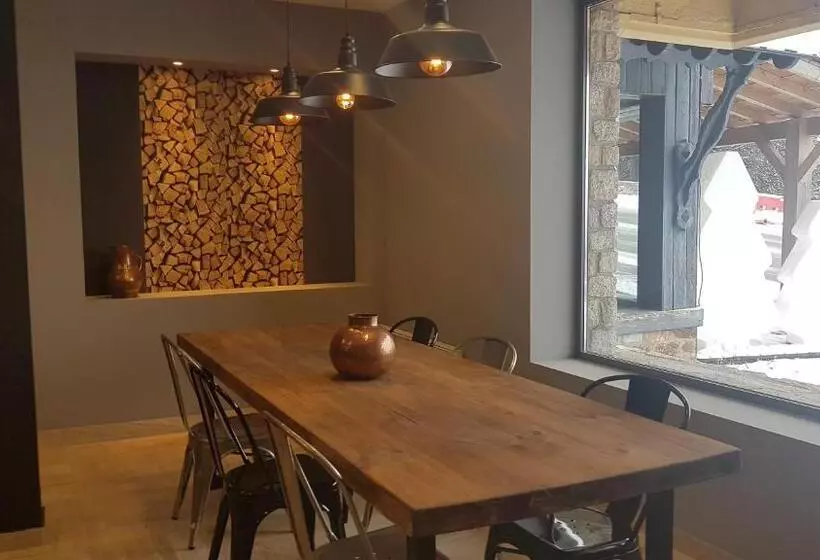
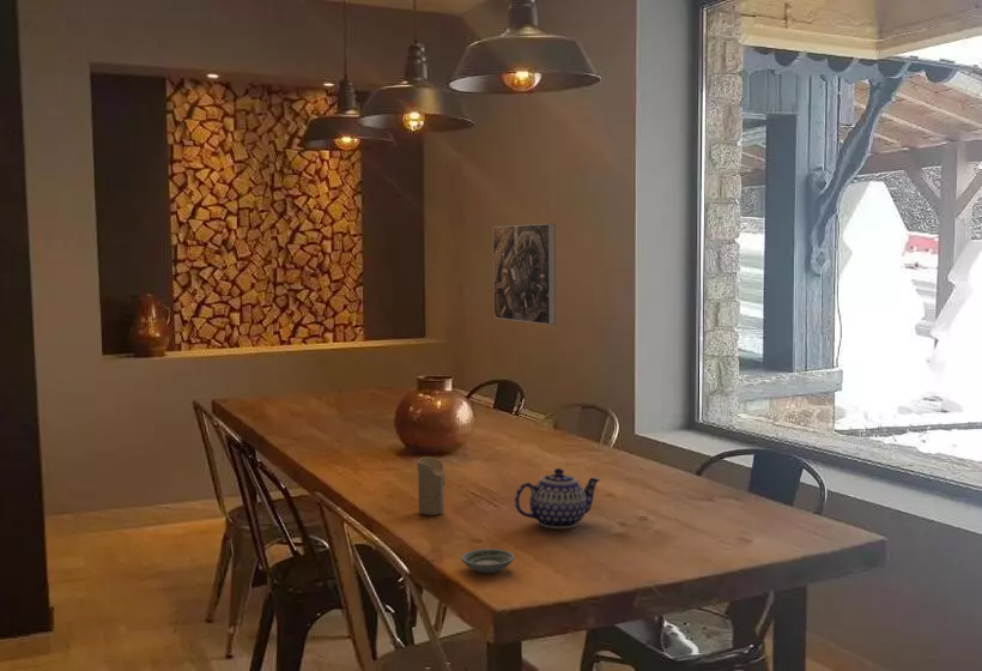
+ teapot (558, 496)
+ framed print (522, 273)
+ candle (431, 485)
+ saucer (487, 562)
